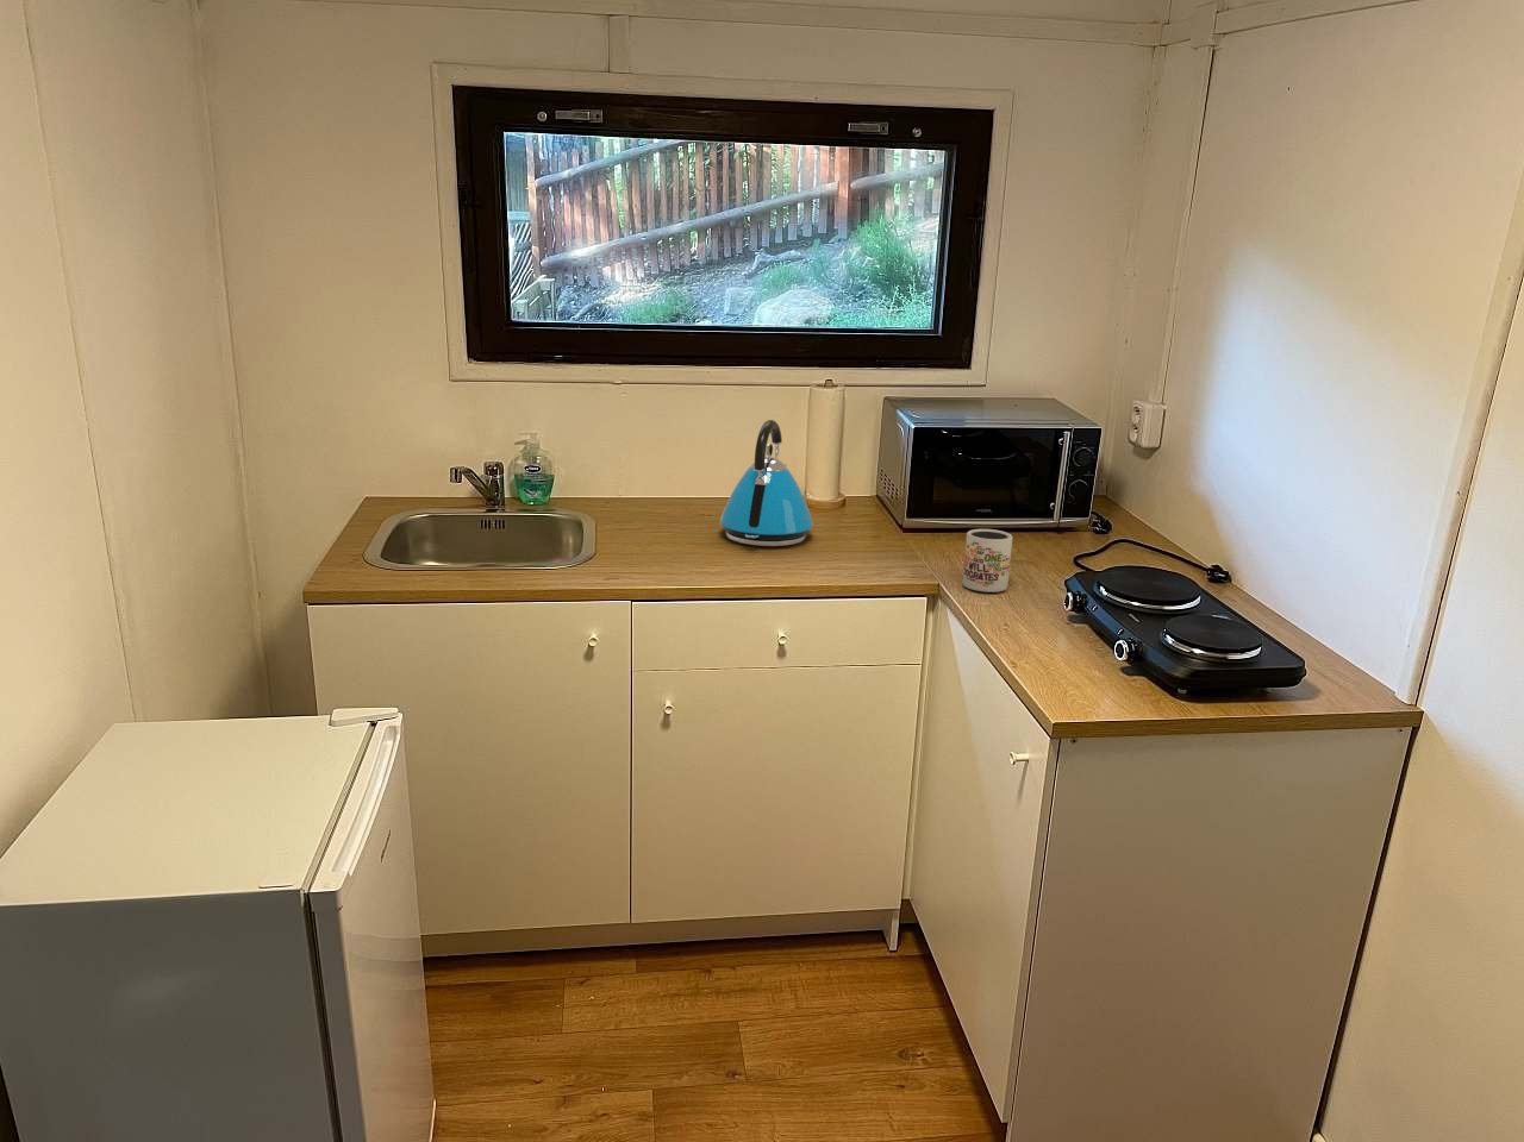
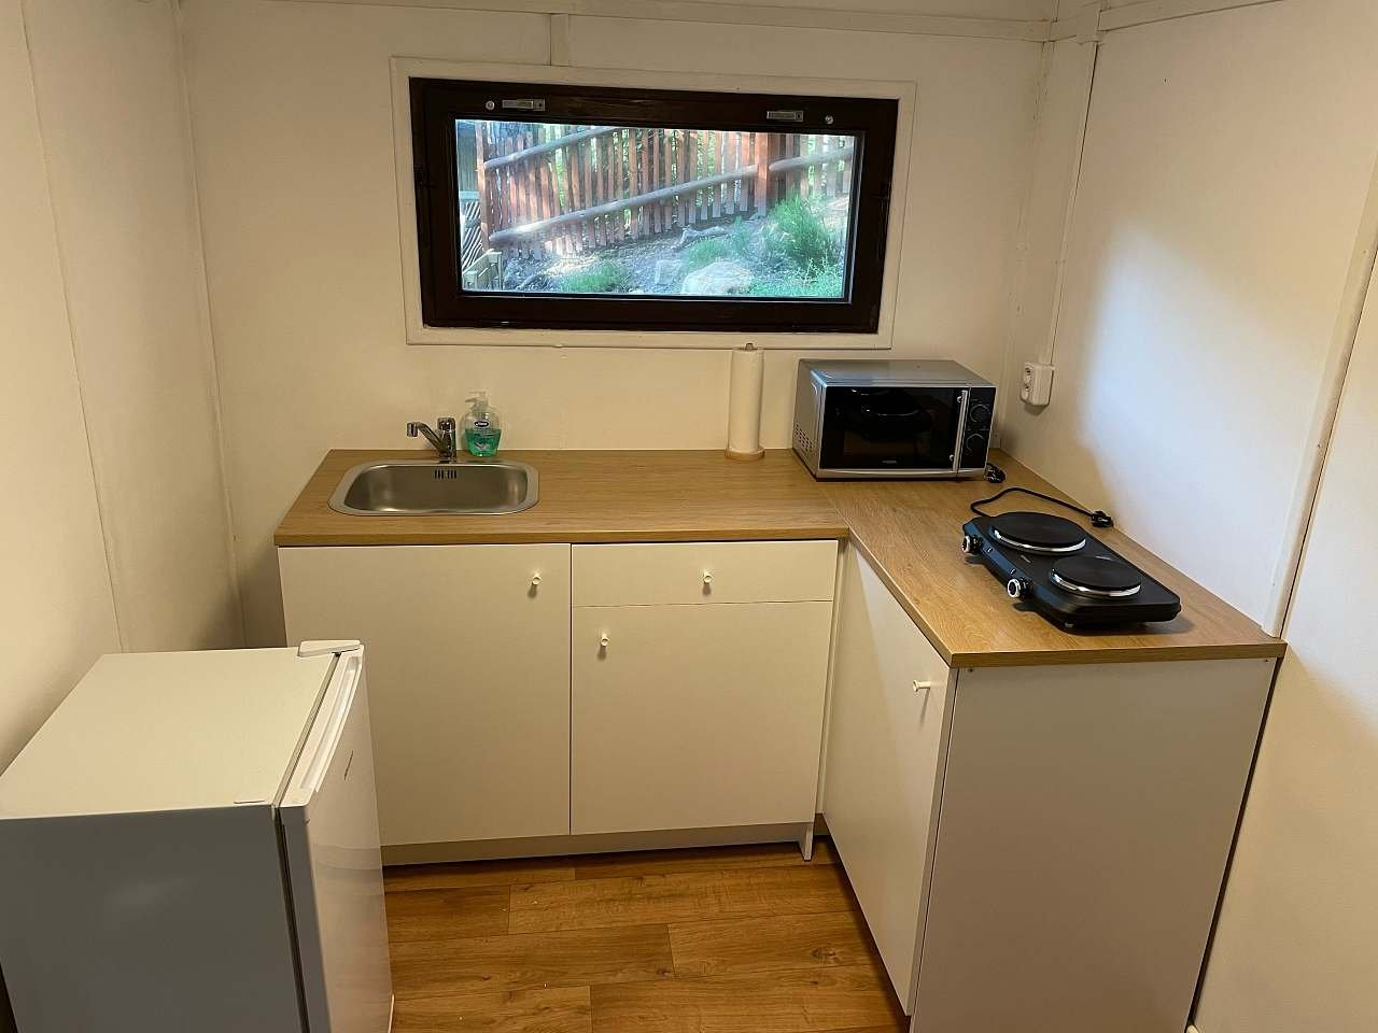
- kettle (767, 480)
- mug (990, 558)
